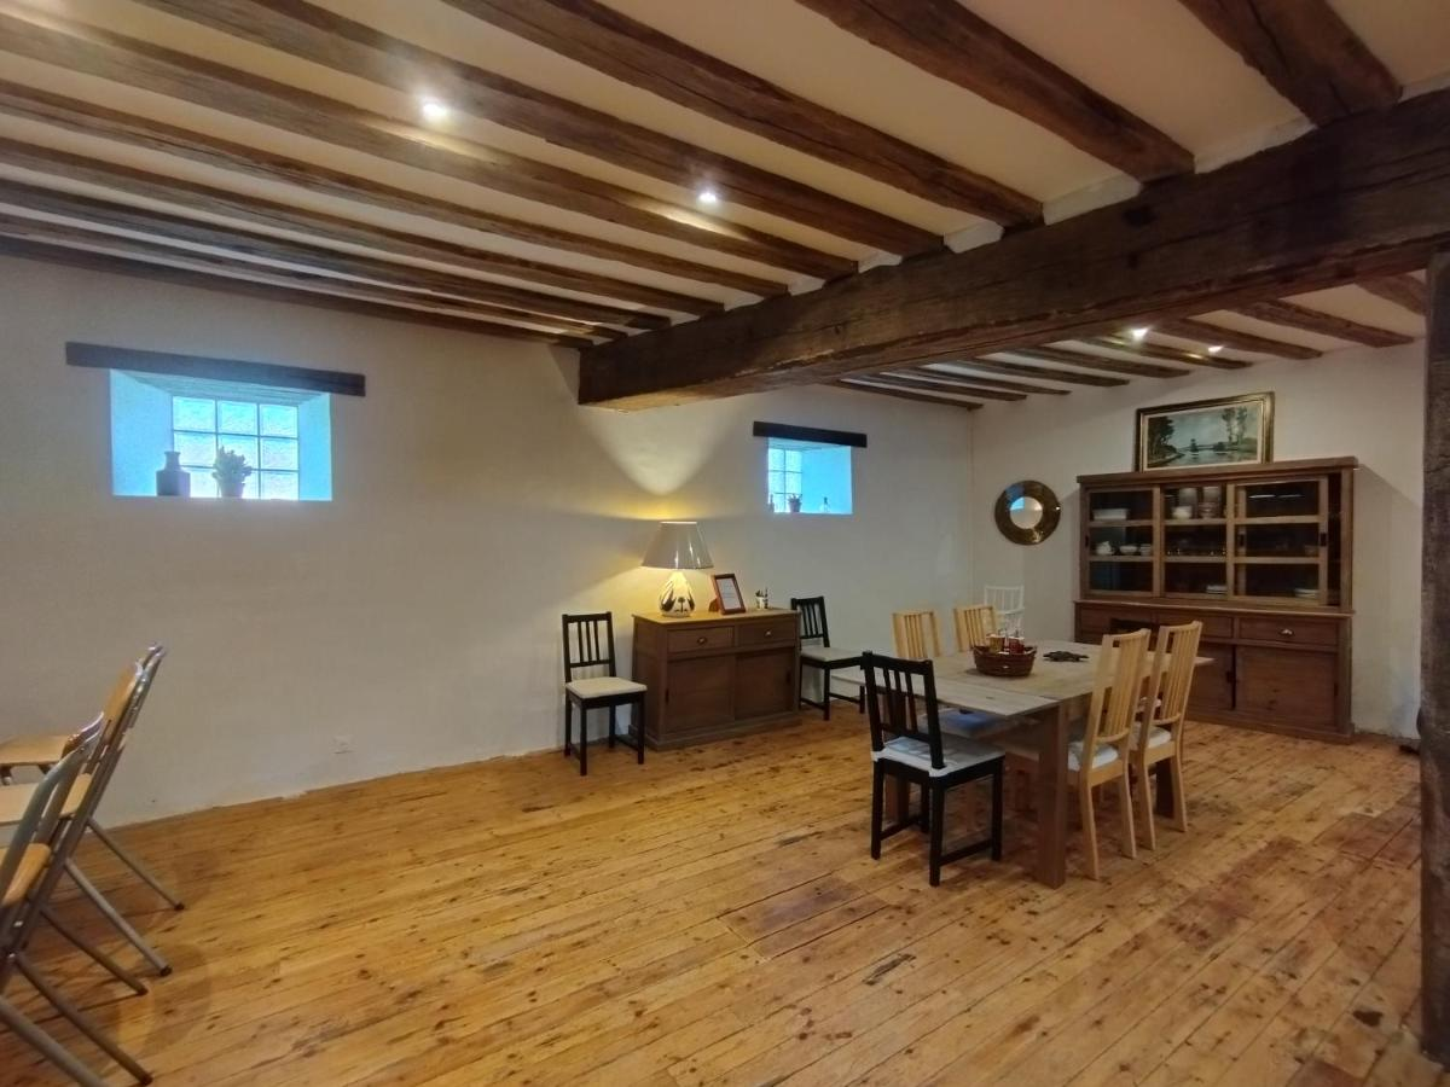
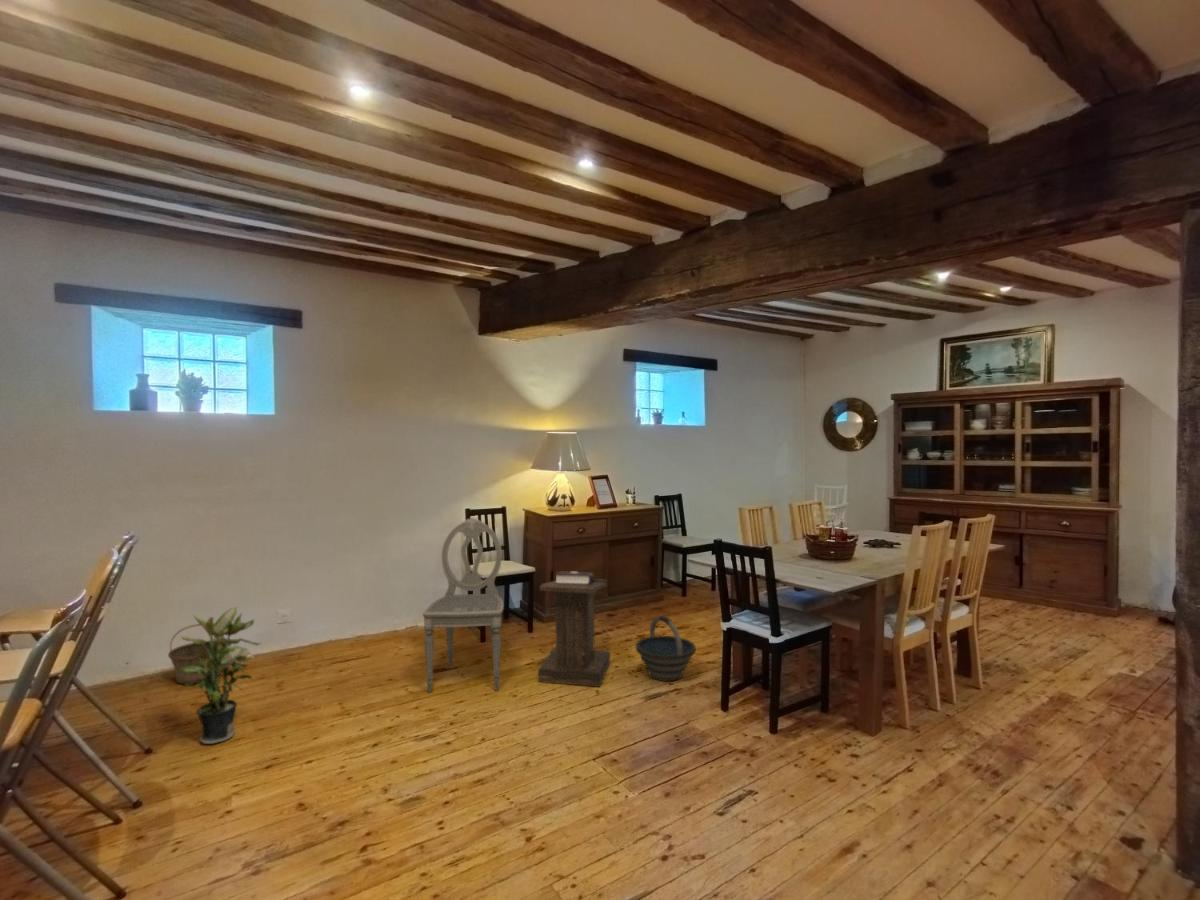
+ bucket (665, 645)
+ potted plant (222, 671)
+ basket (197, 650)
+ dining chair (467, 599)
+ lectern (575, 622)
